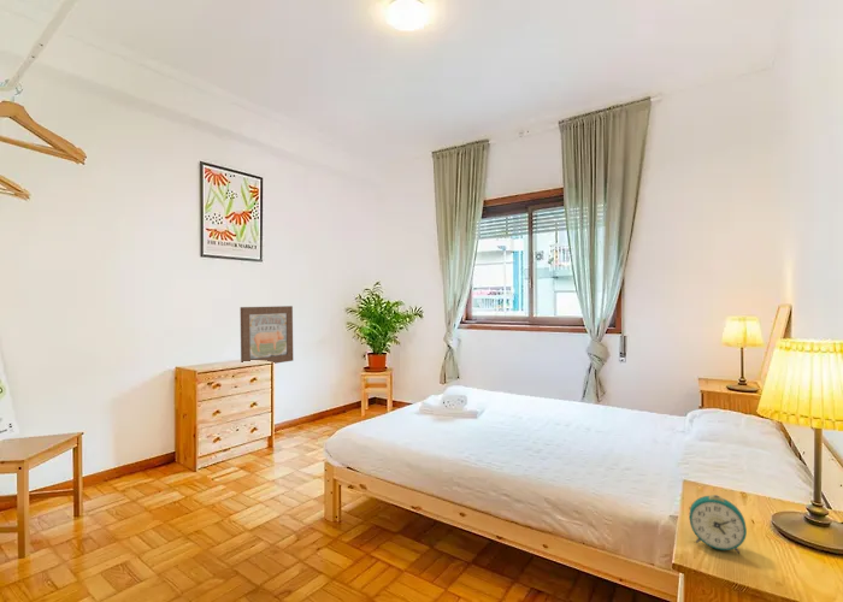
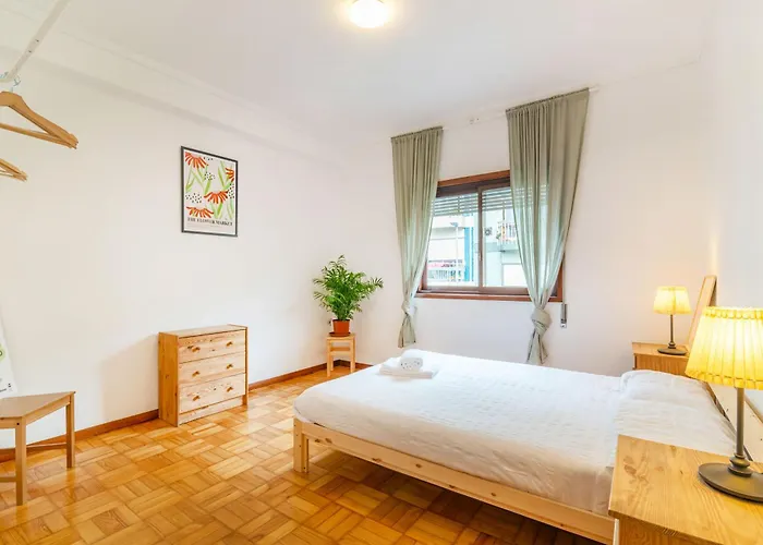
- alarm clock (717, 519)
- wall art (267, 335)
